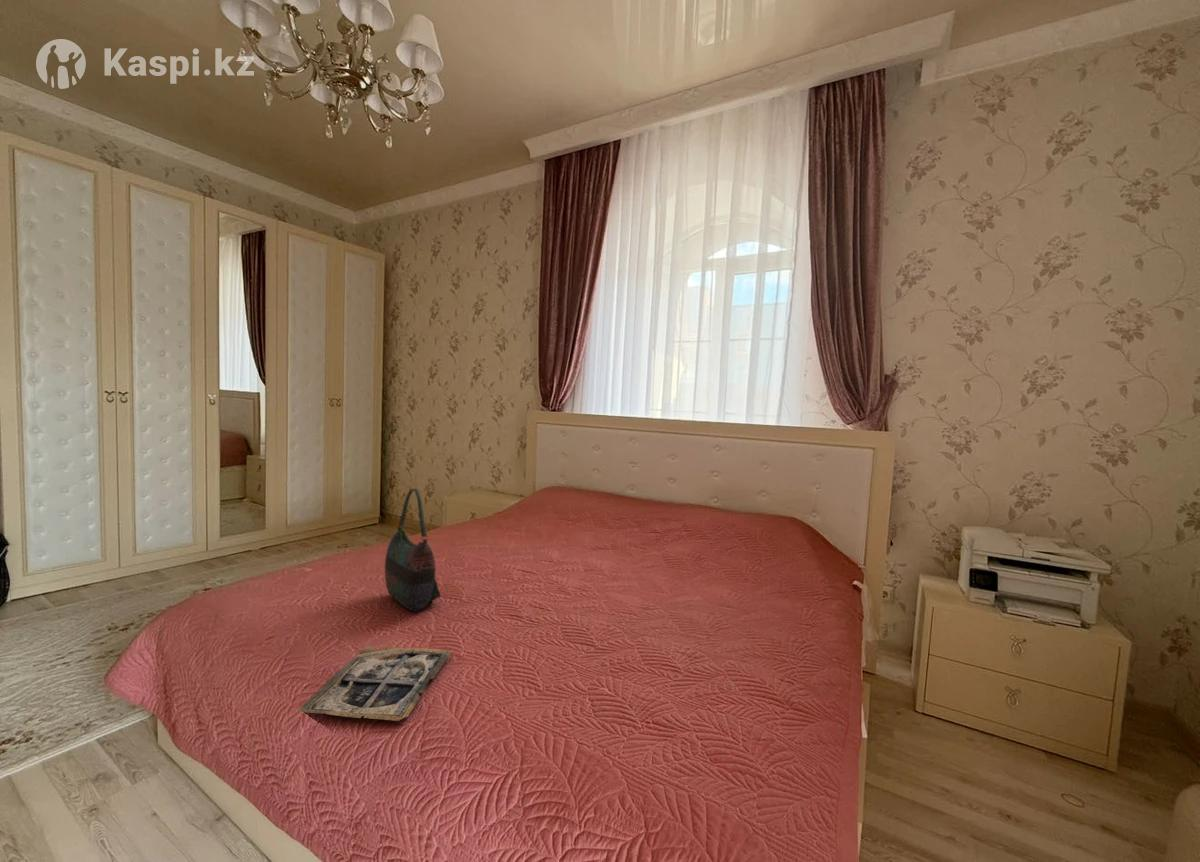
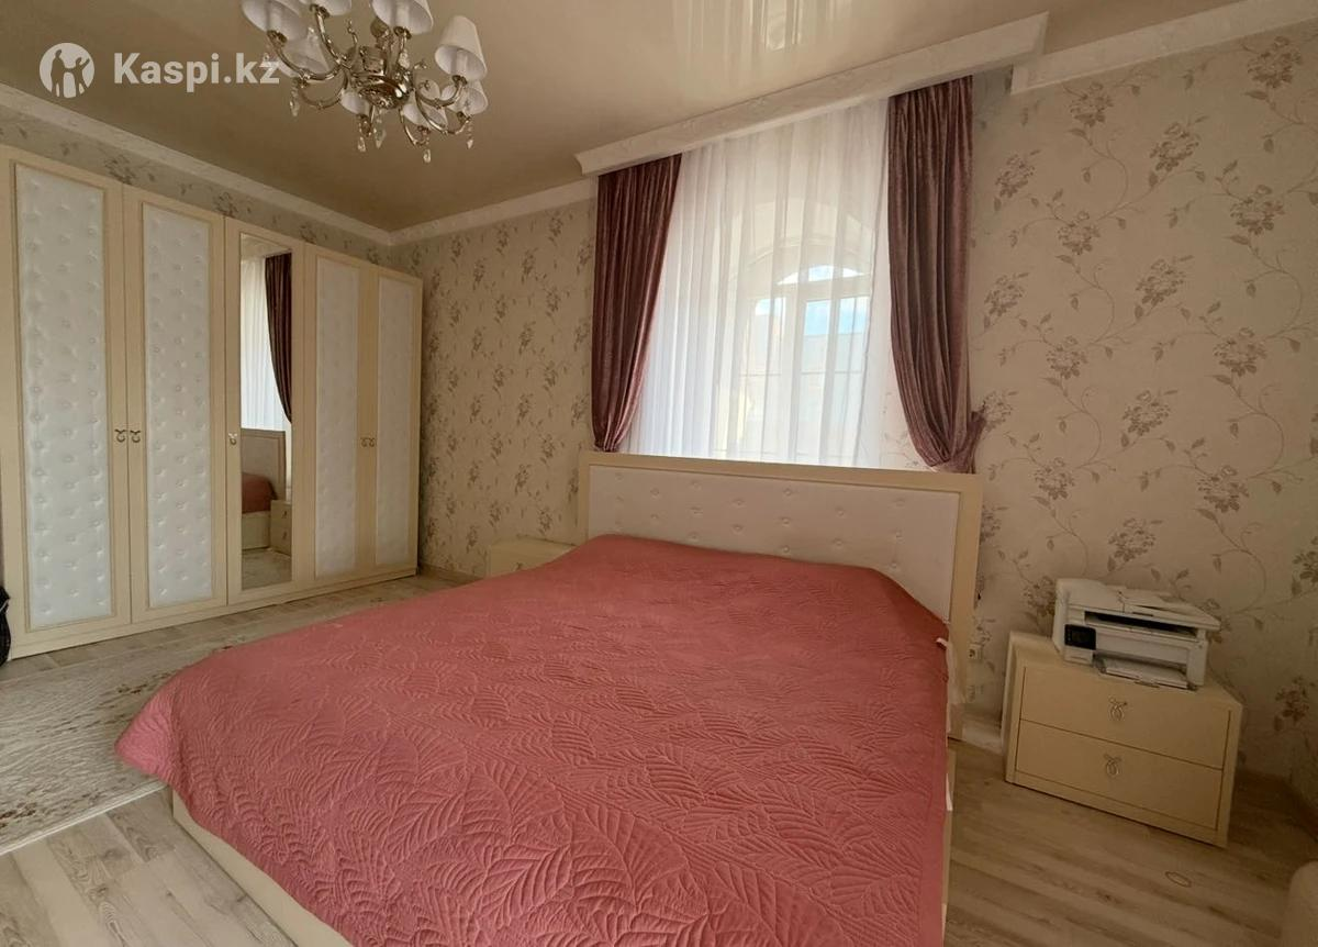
- handbag (412, 546)
- magazine (383, 678)
